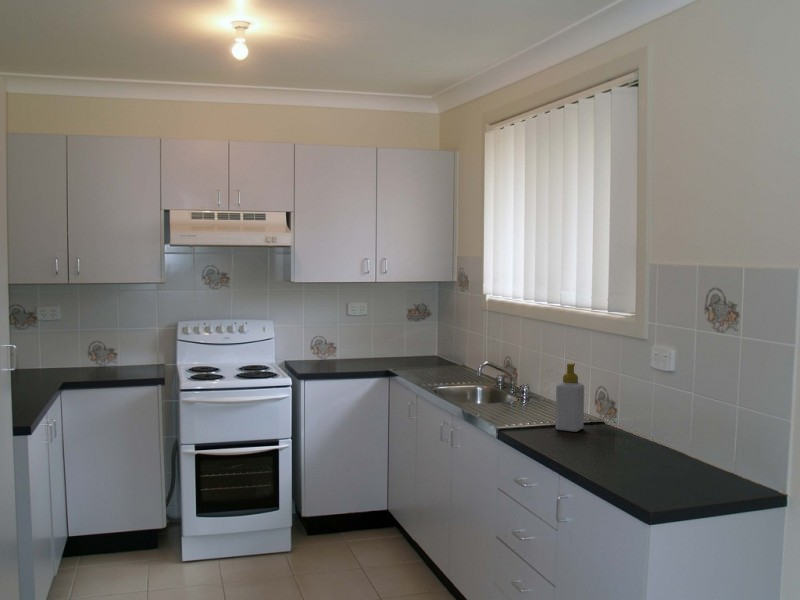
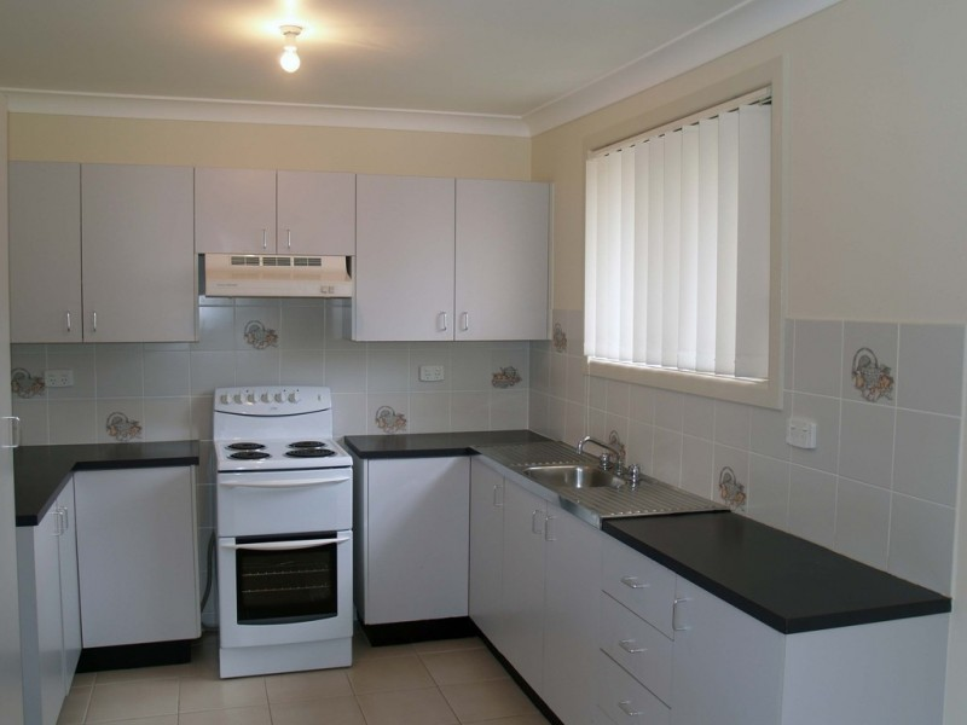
- soap bottle (570, 396)
